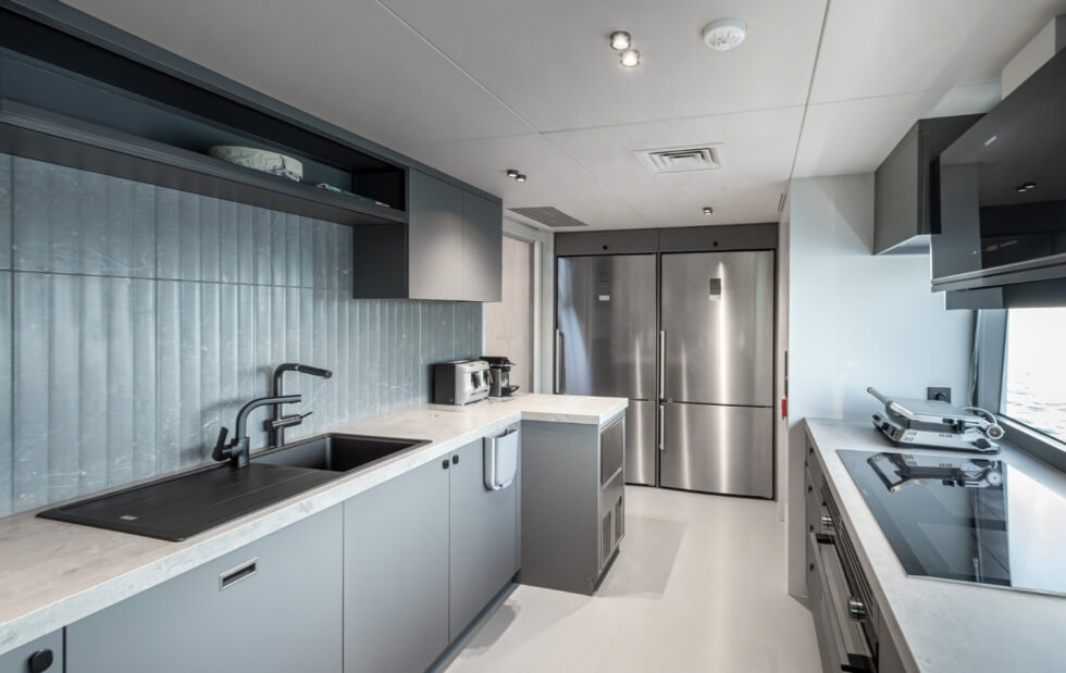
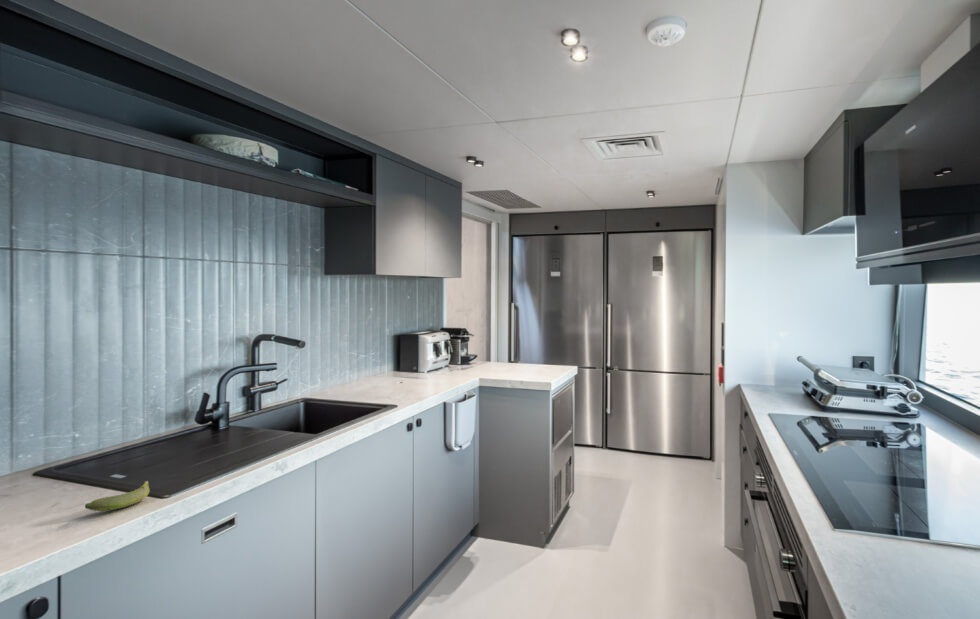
+ banana (120, 498)
